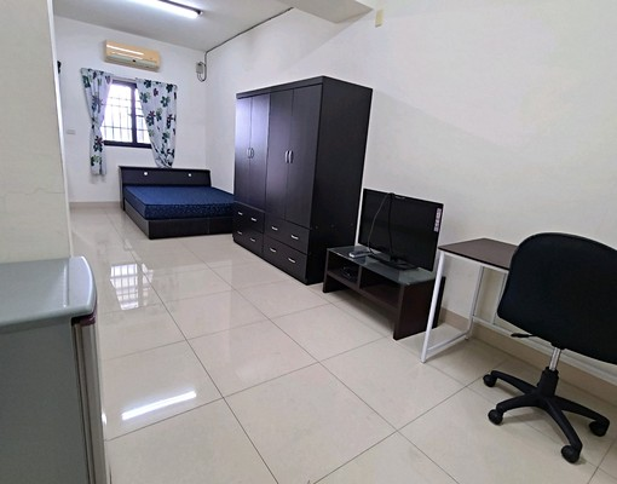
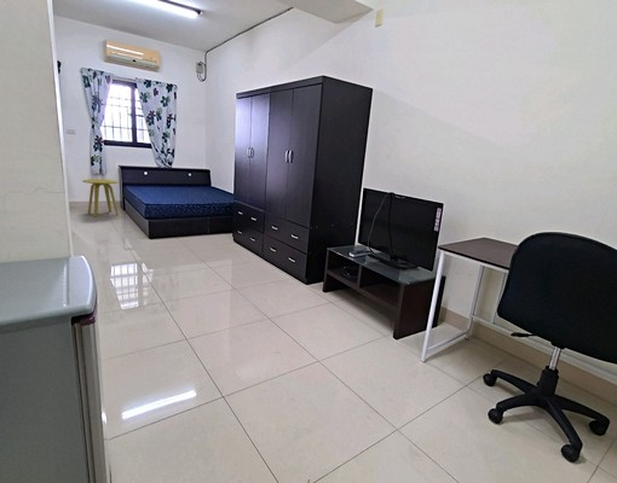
+ side table (105, 196)
